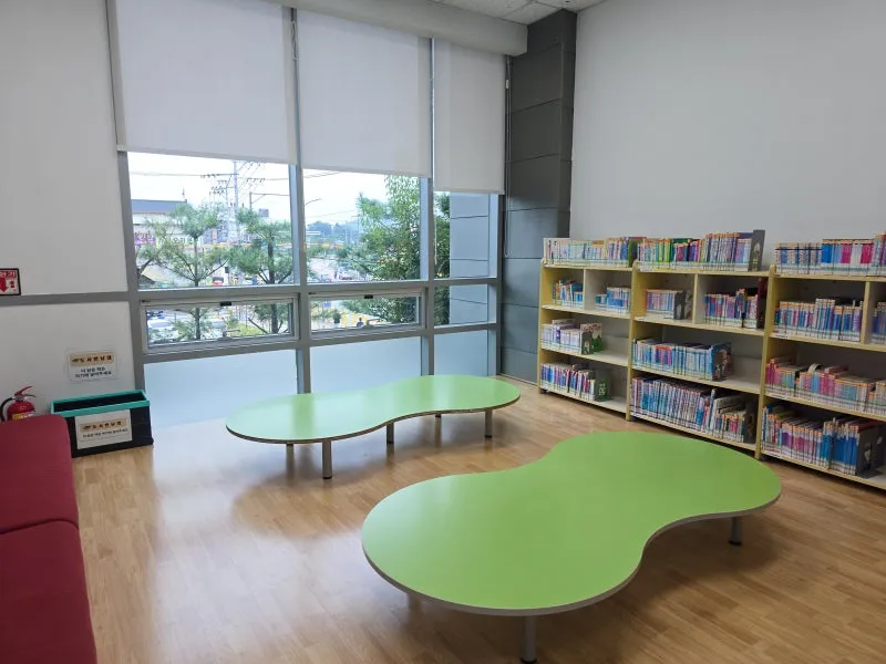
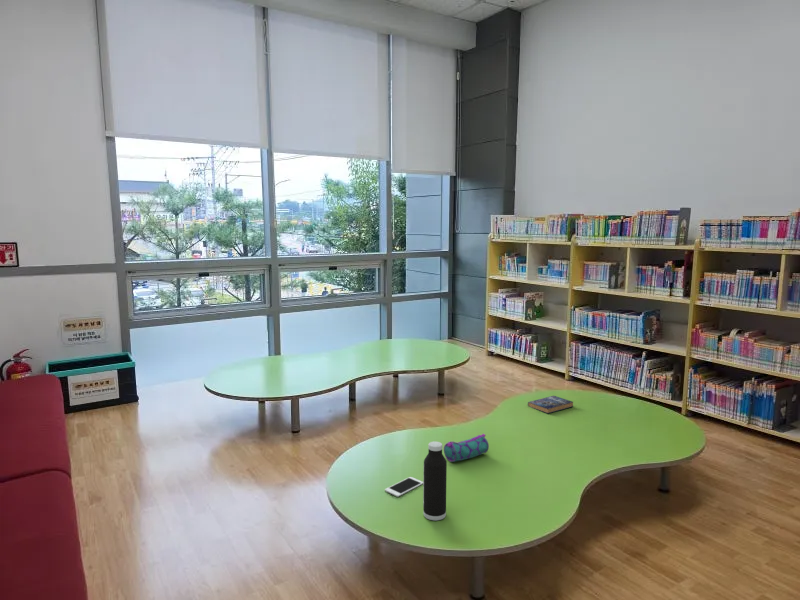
+ cell phone (404, 486)
+ pencil case (466, 447)
+ water bottle (434, 479)
+ book (550, 404)
